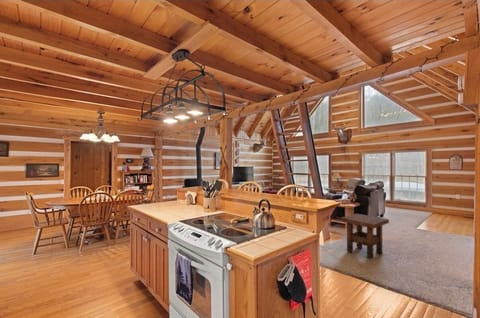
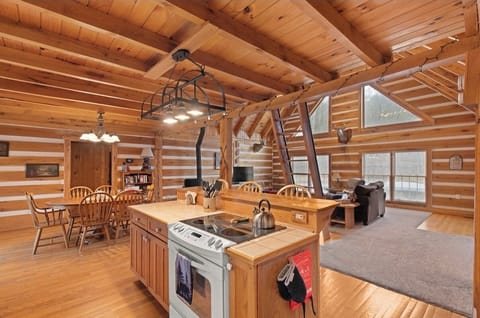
- side table (364, 235)
